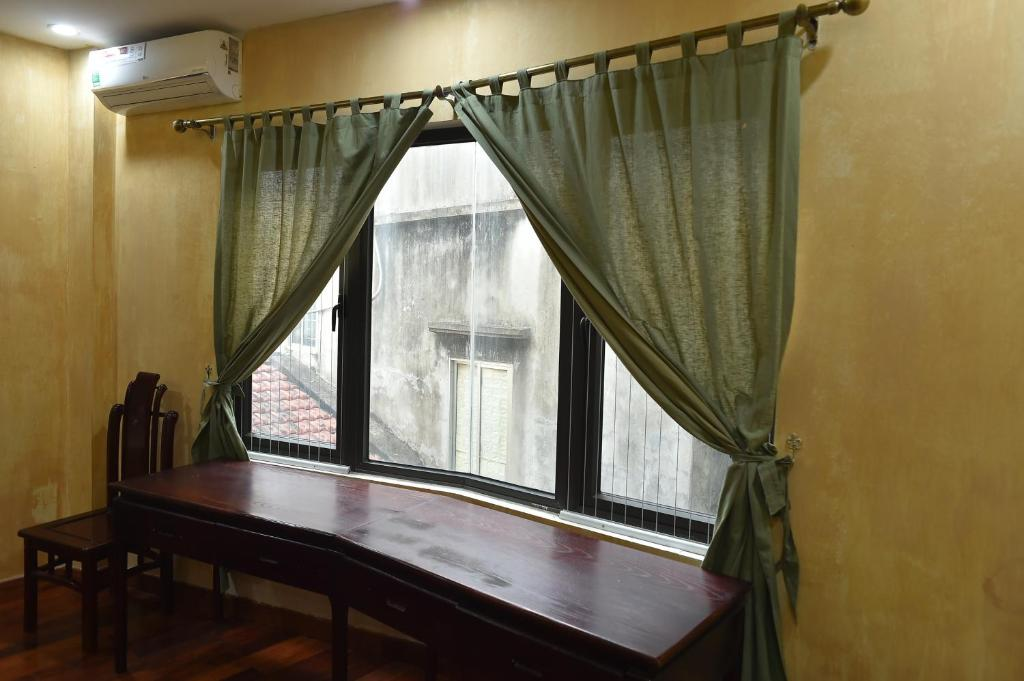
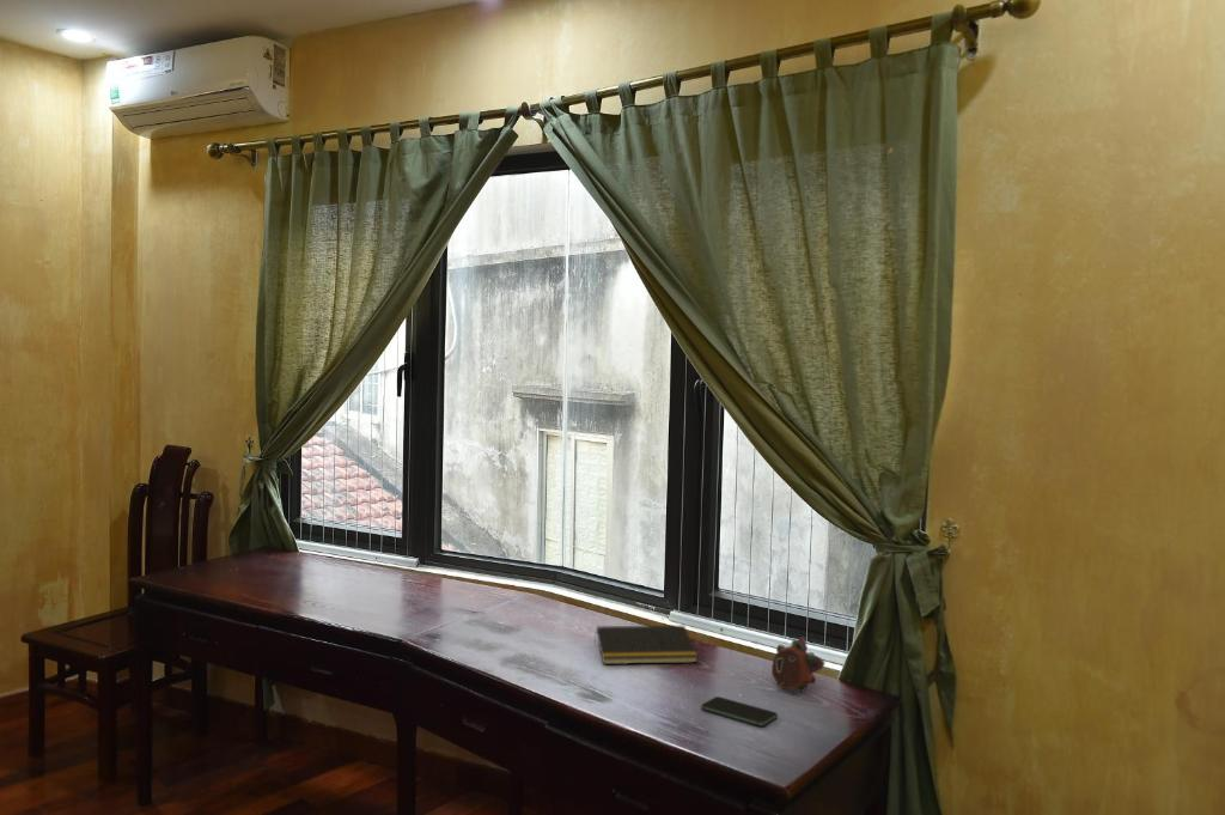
+ smartphone (738, 710)
+ notepad (645, 644)
+ flower (794, 664)
